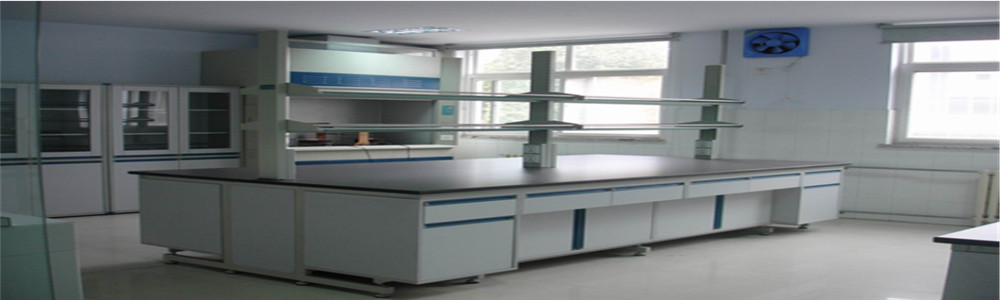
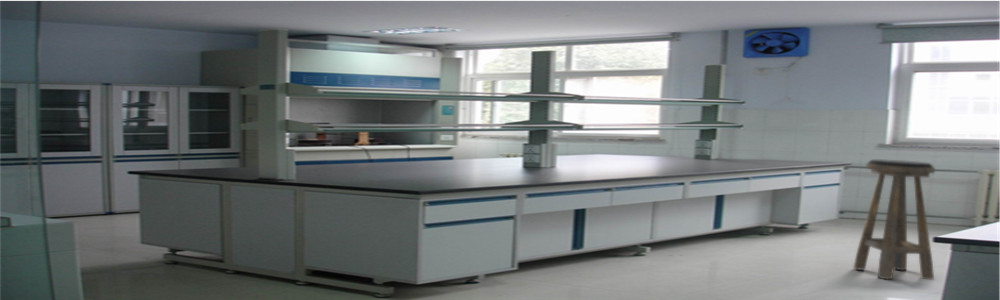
+ stool (896, 217)
